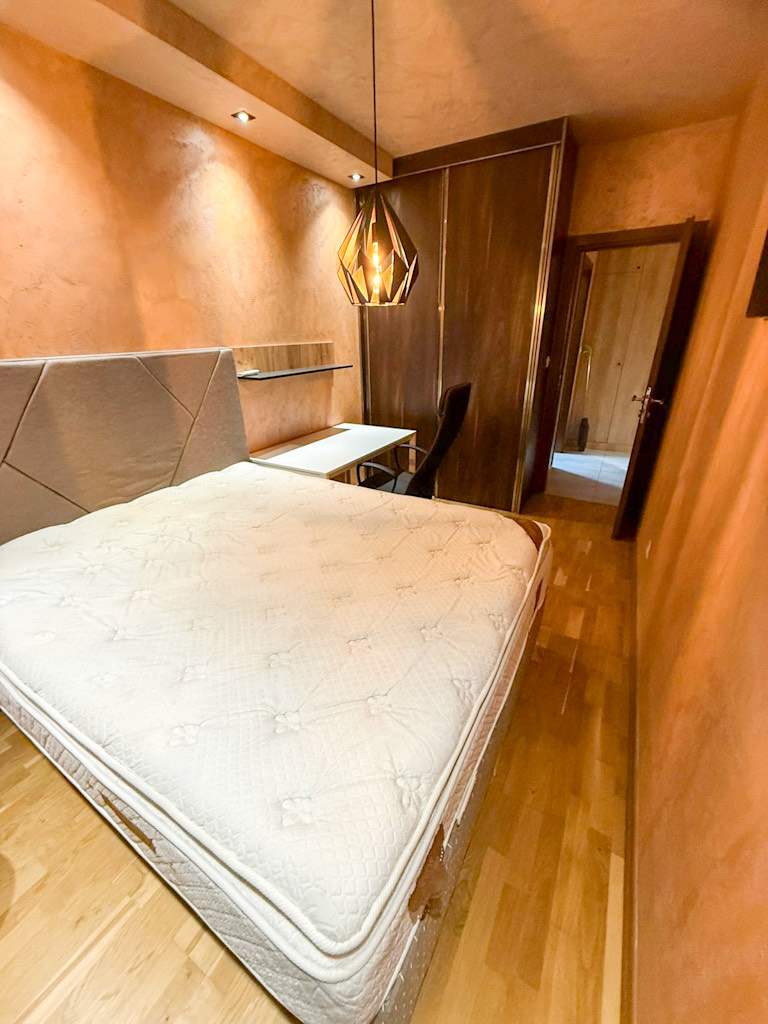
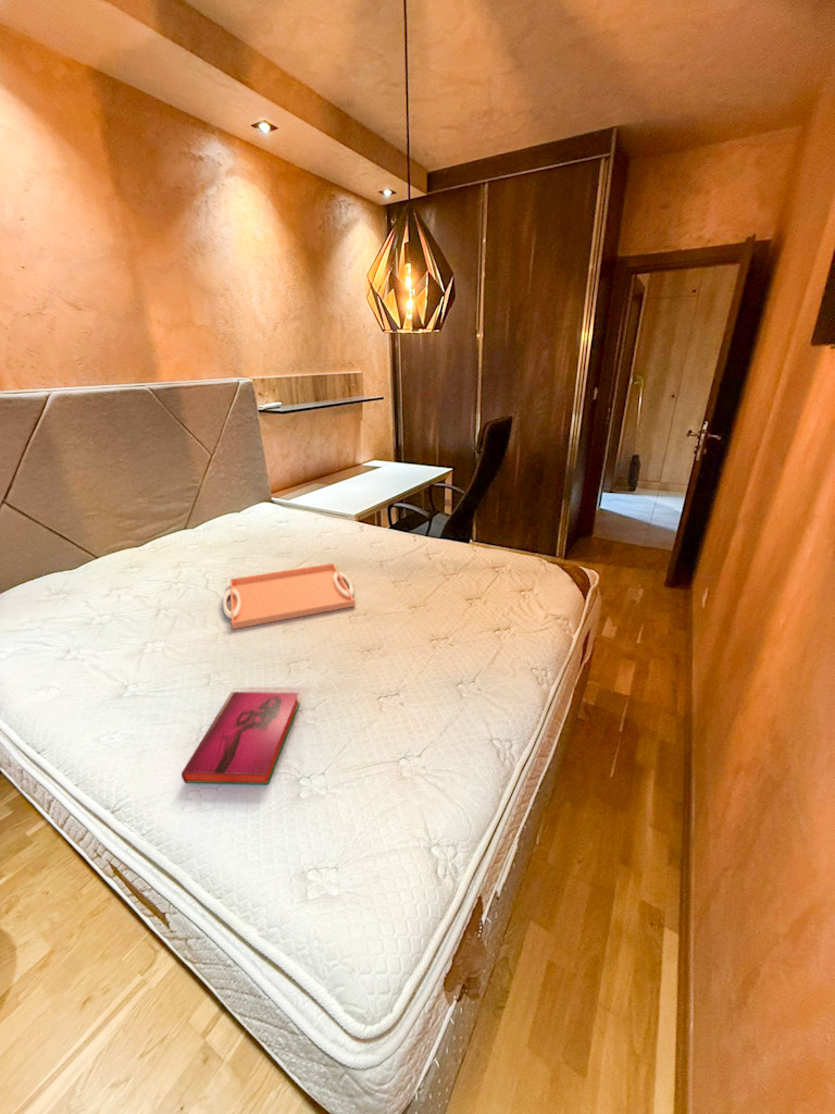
+ serving tray (289, 592)
+ hardback book (247, 733)
